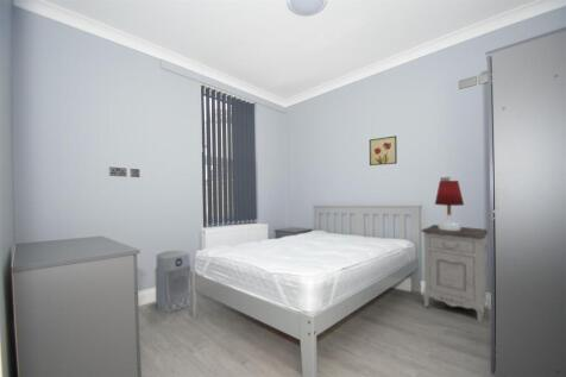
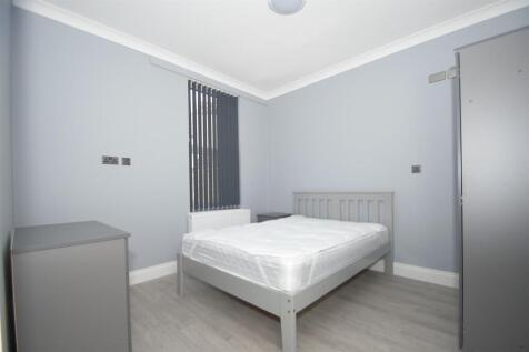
- table lamp (448, 205)
- wall art (382, 151)
- air purifier (172, 278)
- nightstand (454, 269)
